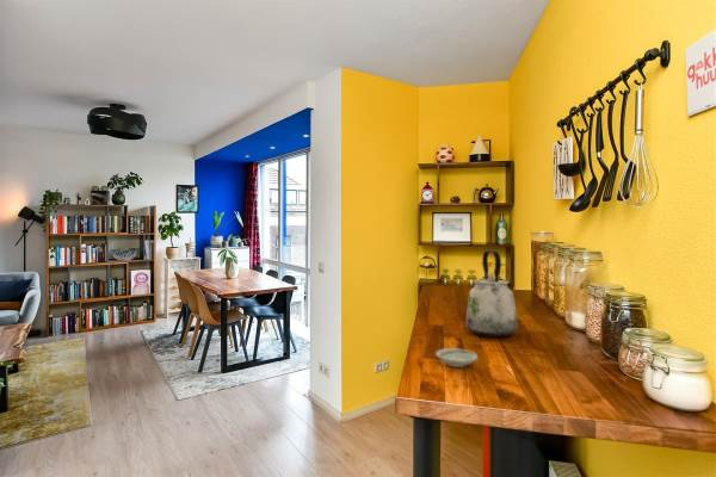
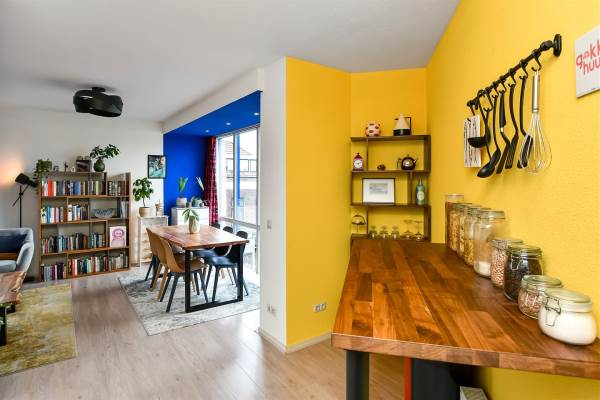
- kettle (488, 290)
- saucer (456, 358)
